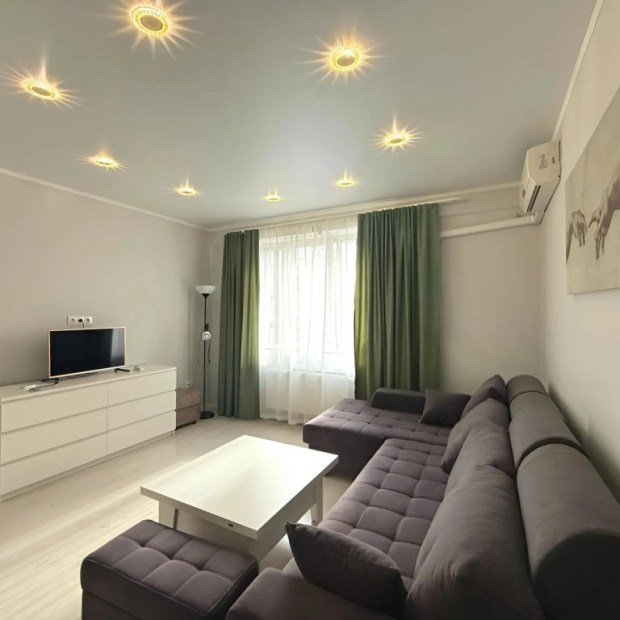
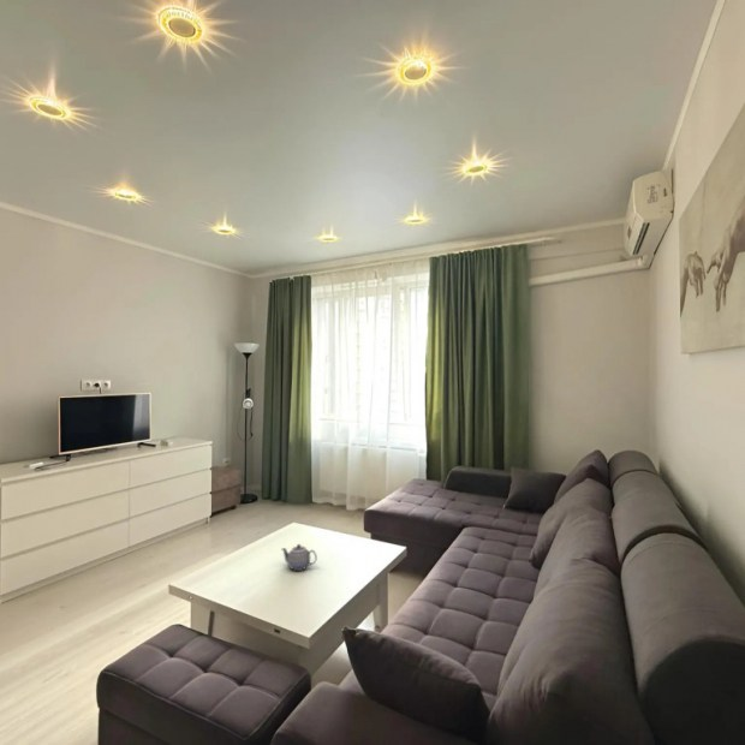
+ teapot (298, 555)
